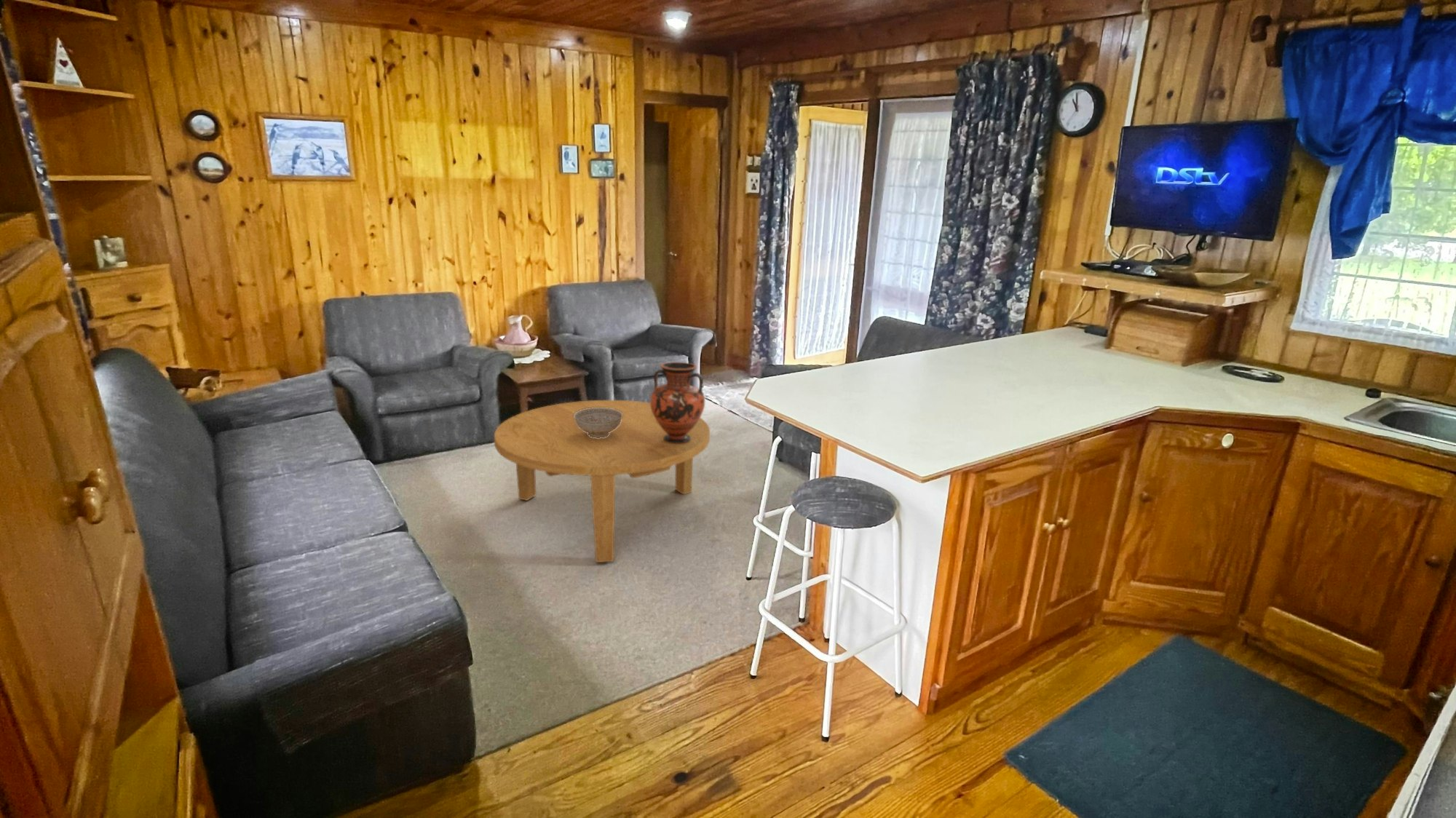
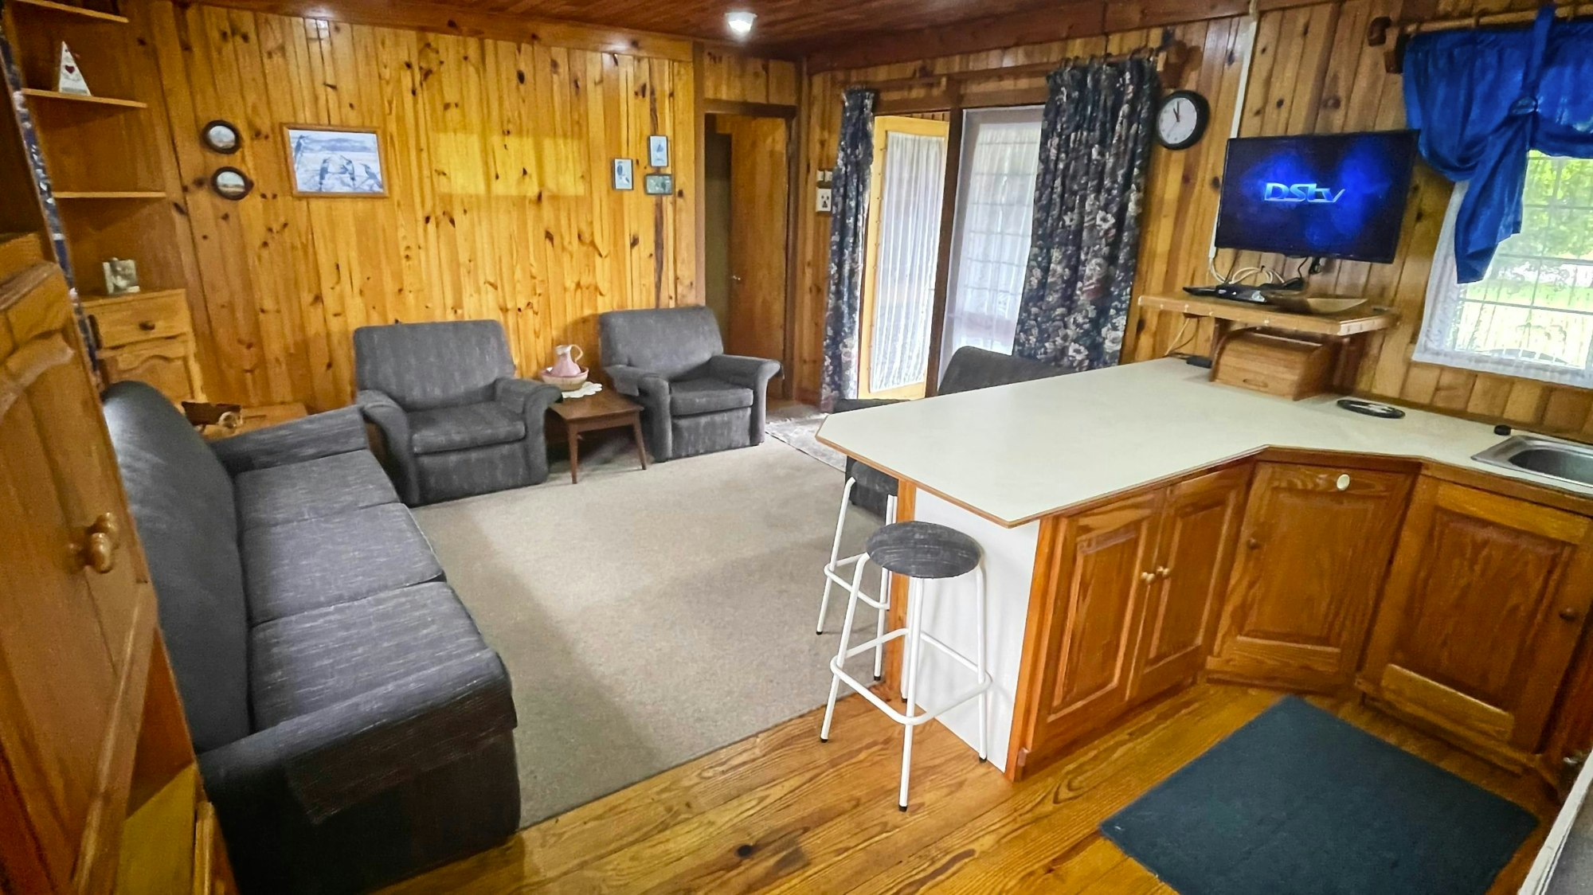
- decorative bowl (598, 424)
- coffee table (605, 472)
- vase (677, 402)
